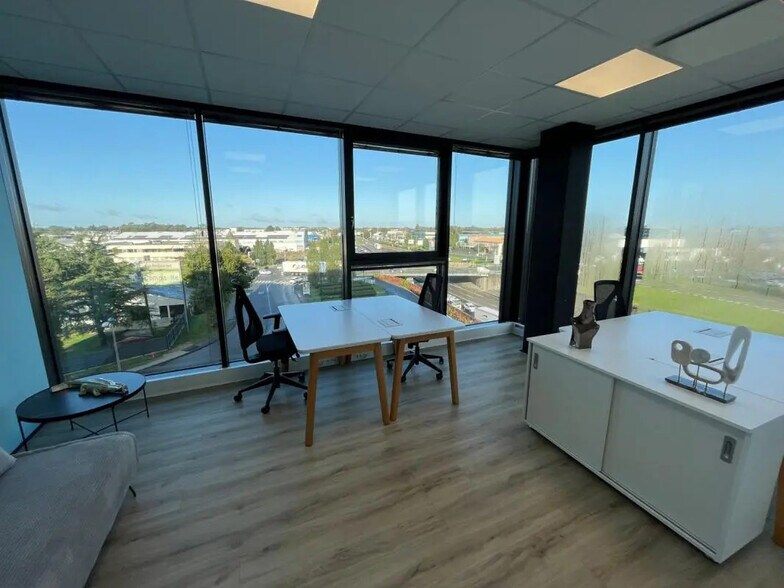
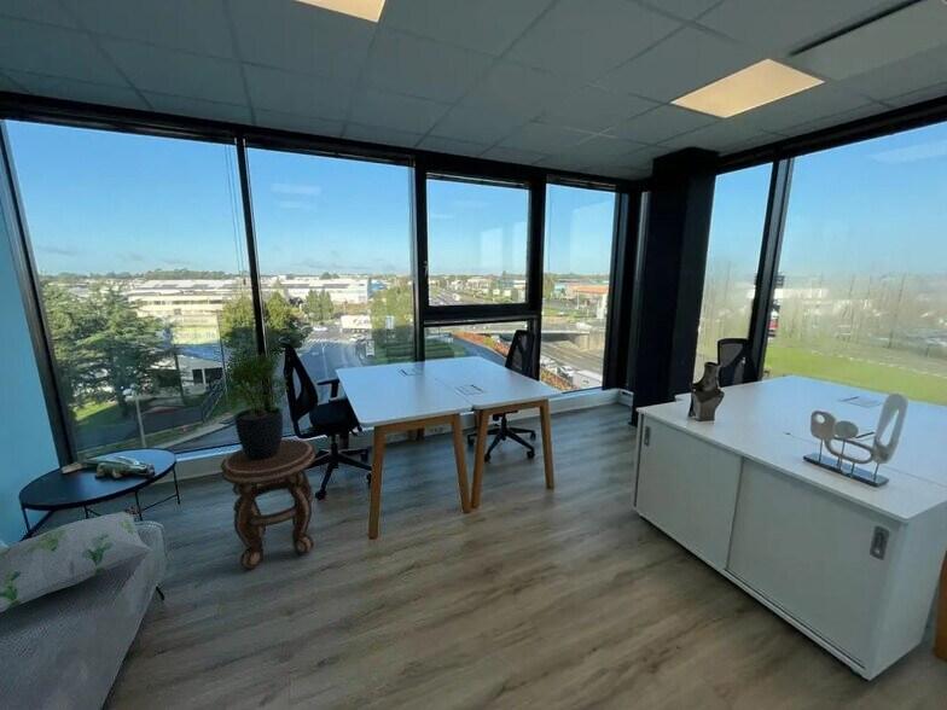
+ side table (274, 490)
+ decorative pillow (74, 551)
+ potted plant (256, 406)
